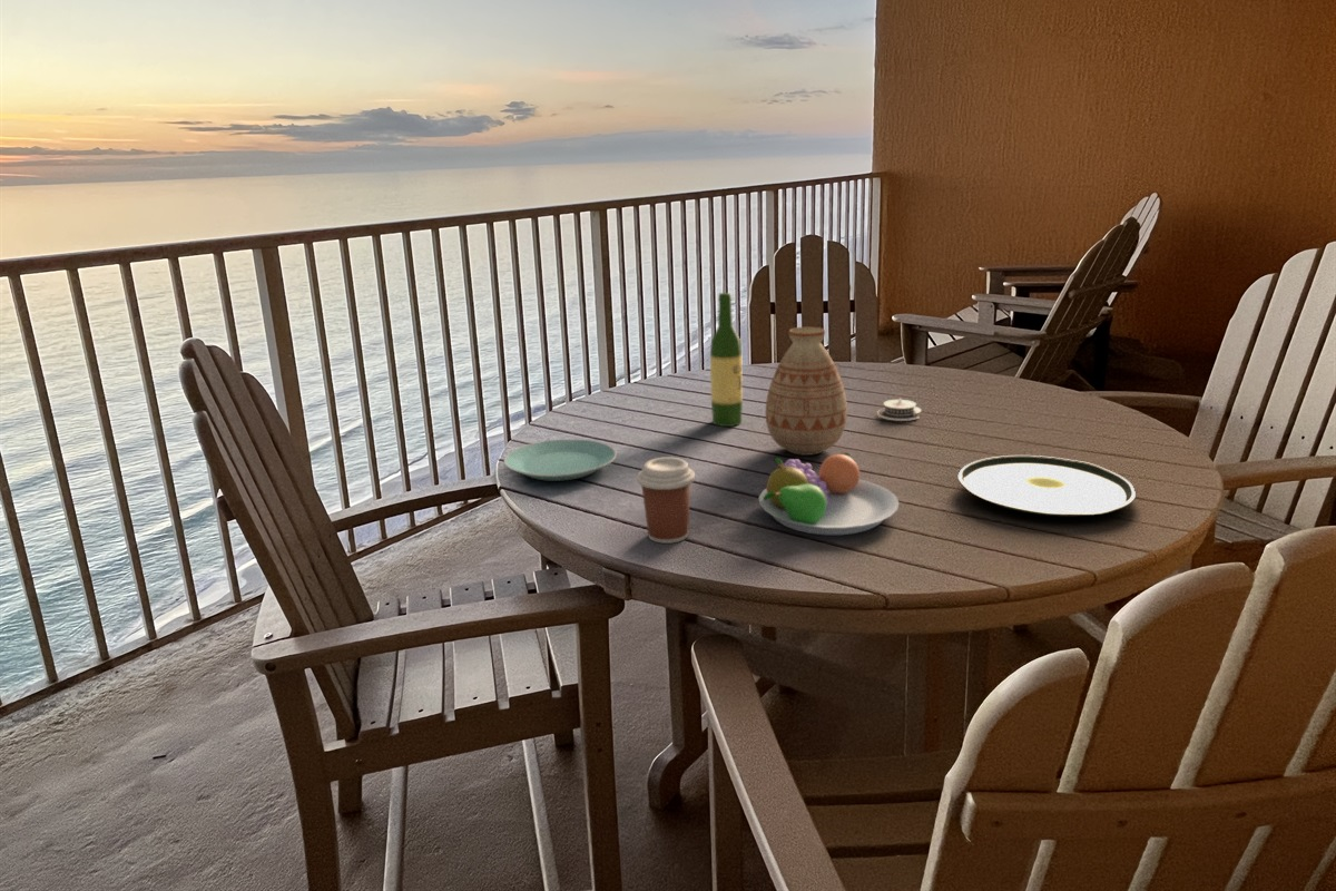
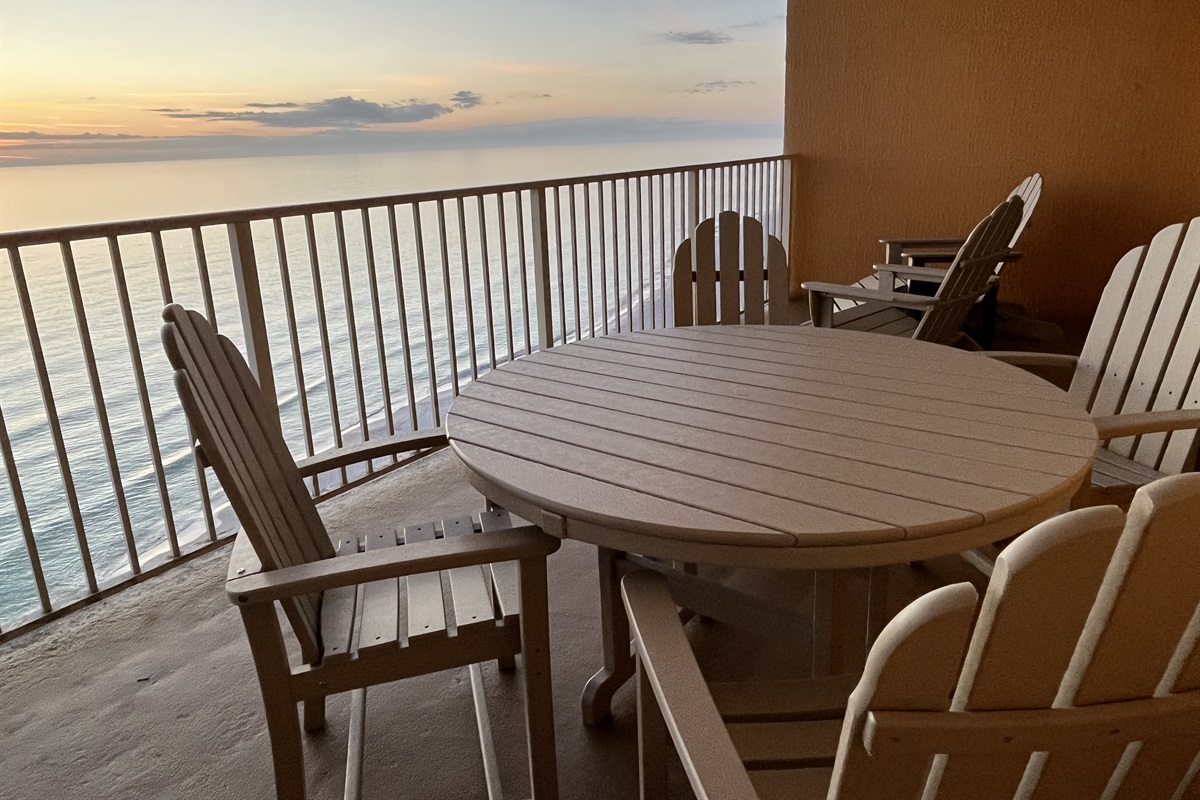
- architectural model (900, 404)
- wine bottle (726, 360)
- vase (806, 391)
- plate (1043, 487)
- fruit bowl (822, 488)
- coffee cup (667, 500)
- plate (560, 461)
